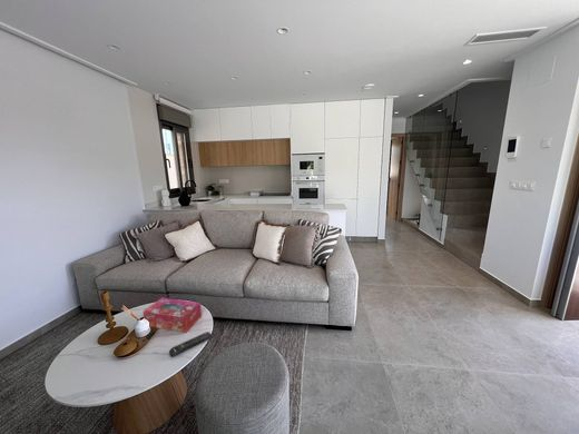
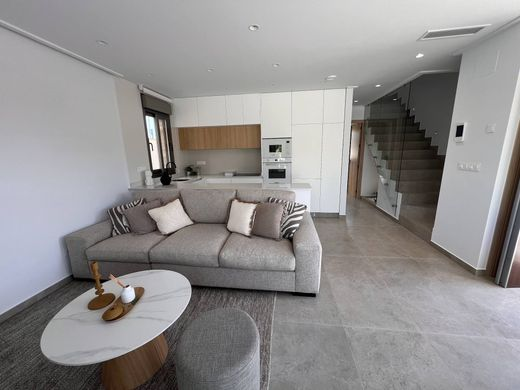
- tissue box (173, 314)
- remote control (192, 343)
